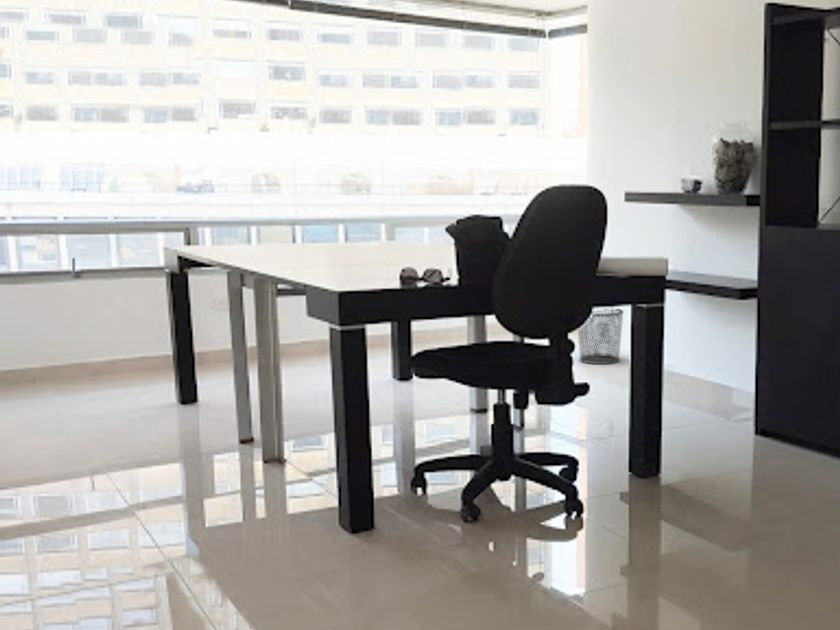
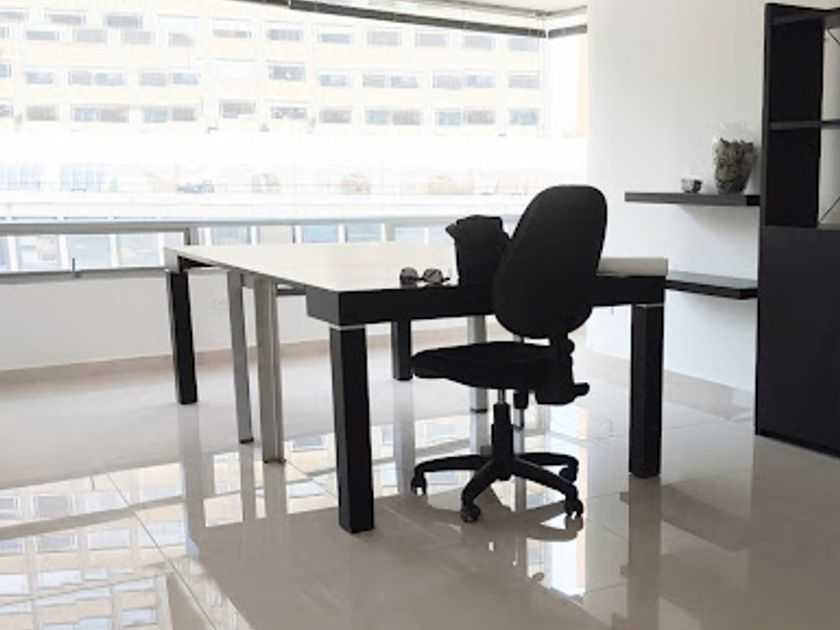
- waste bin (599, 335)
